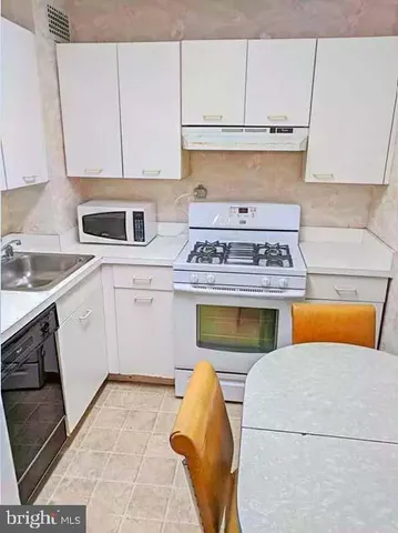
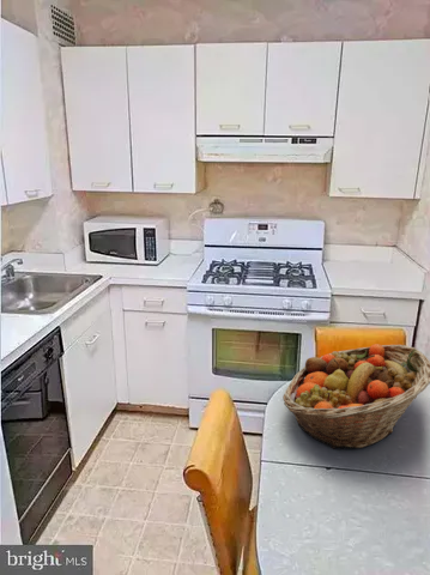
+ fruit basket (355, 387)
